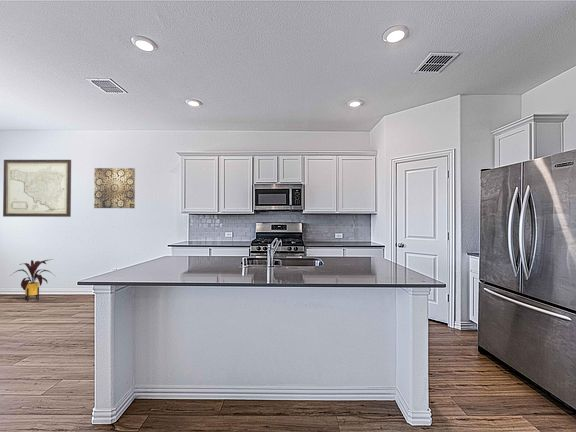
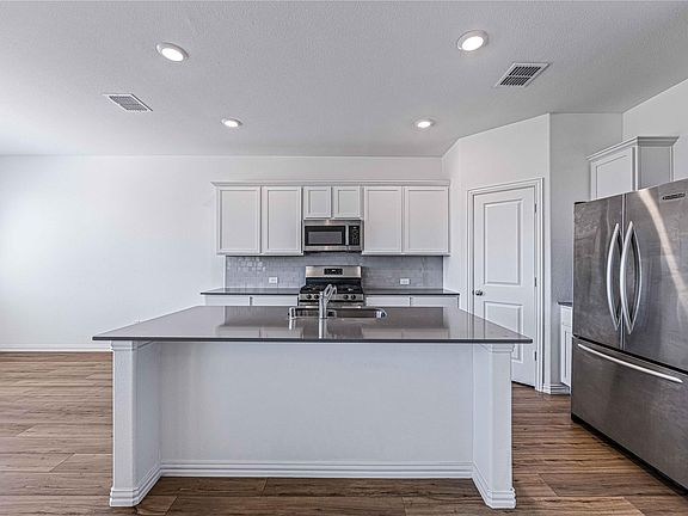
- wall art (37, 188)
- wall art (114, 188)
- house plant (33, 279)
